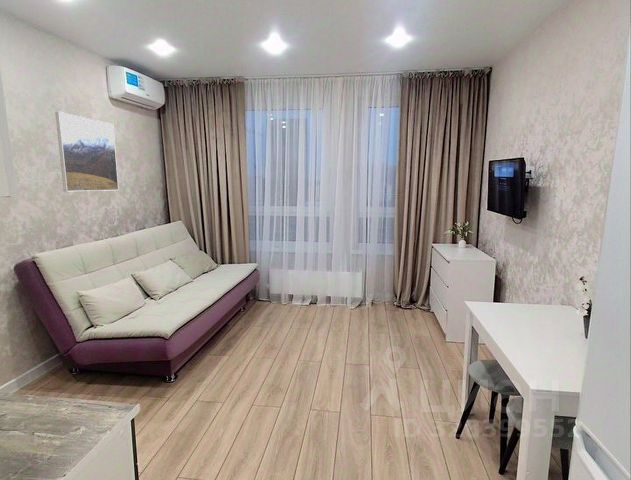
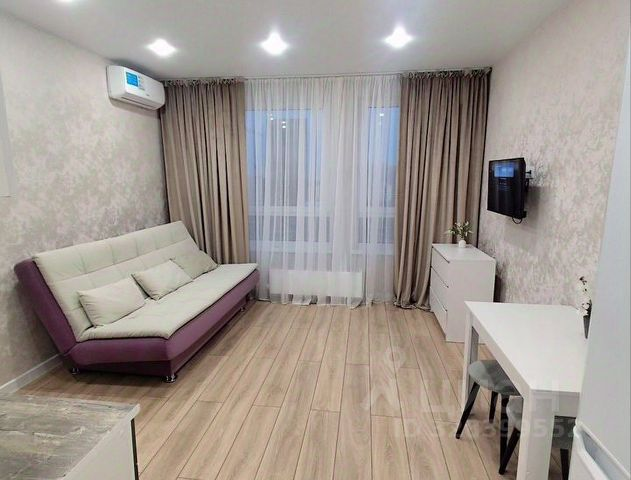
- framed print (90, 155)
